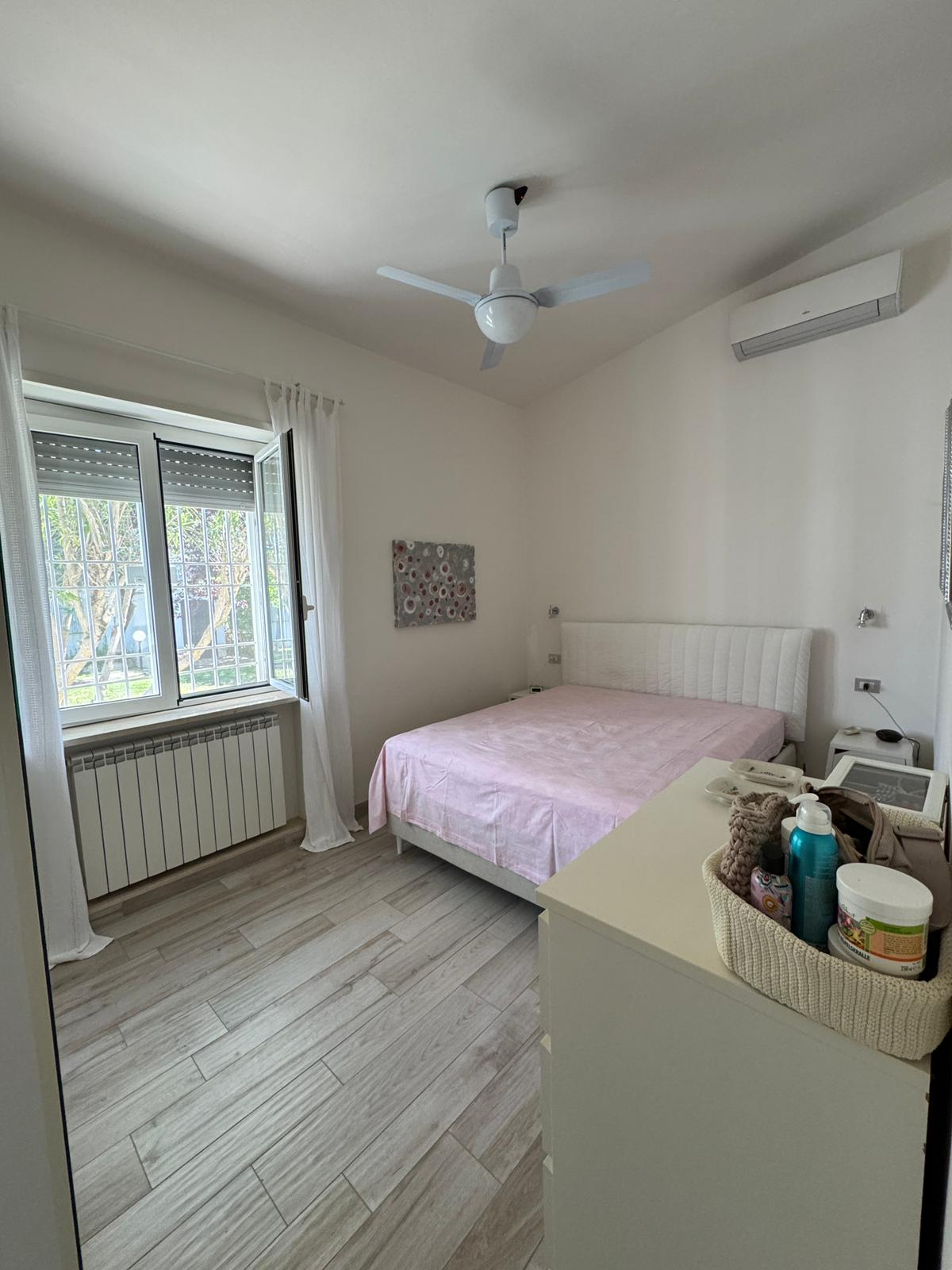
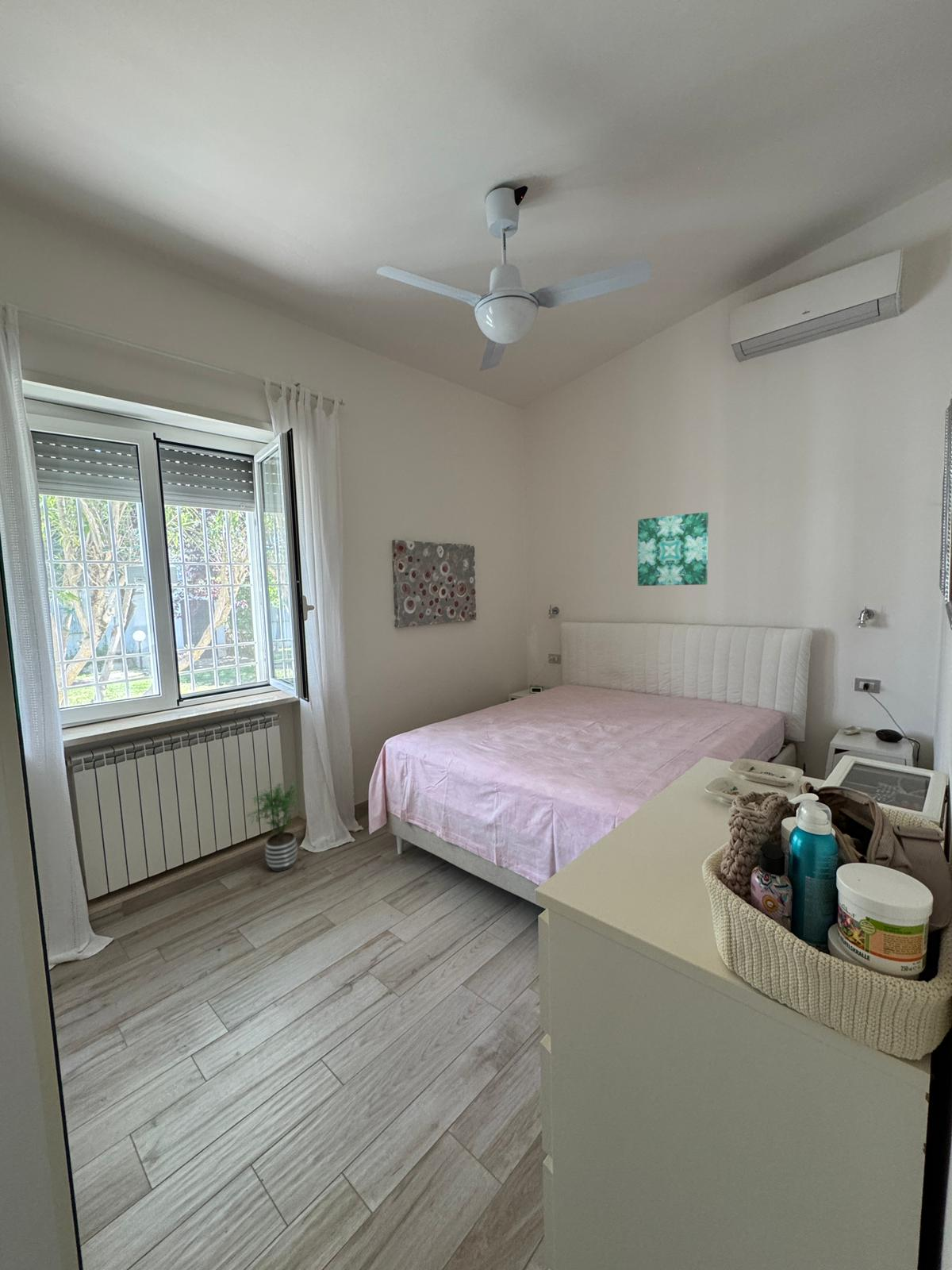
+ potted plant (278, 826)
+ wall art (671, 551)
